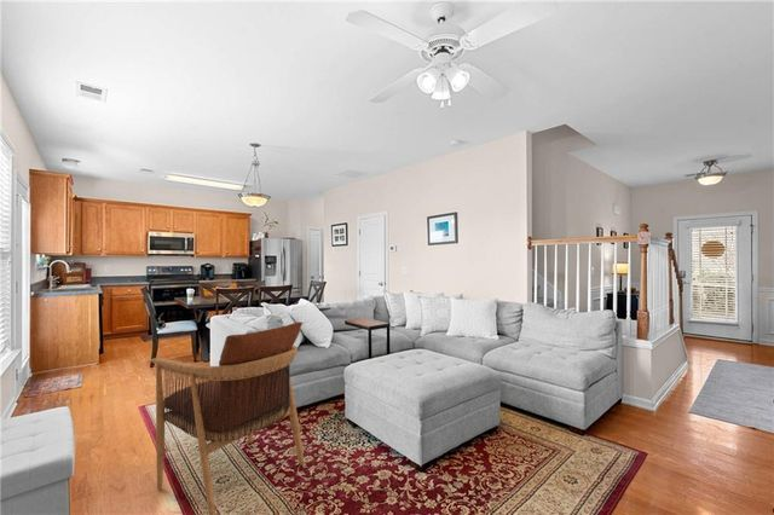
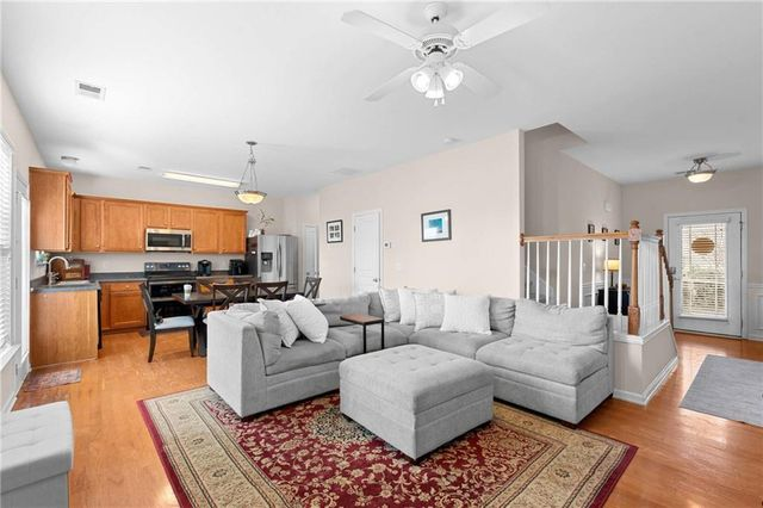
- armchair (237, 400)
